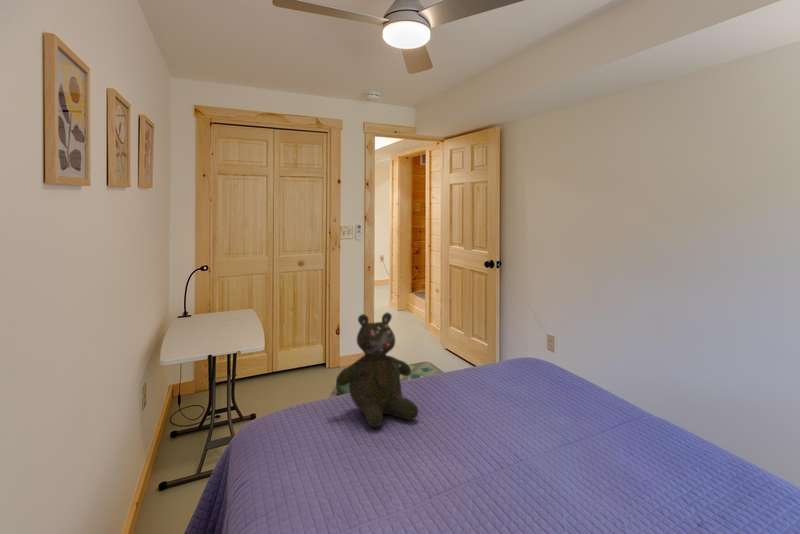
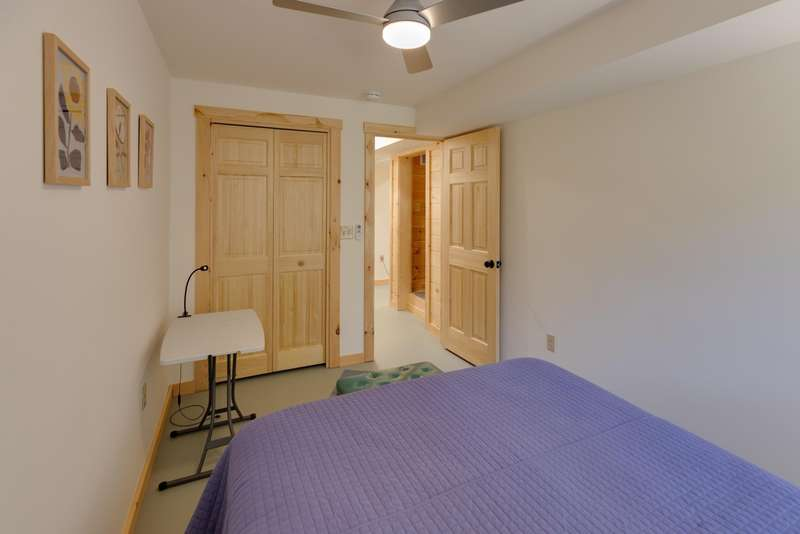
- teddy bear (381, 365)
